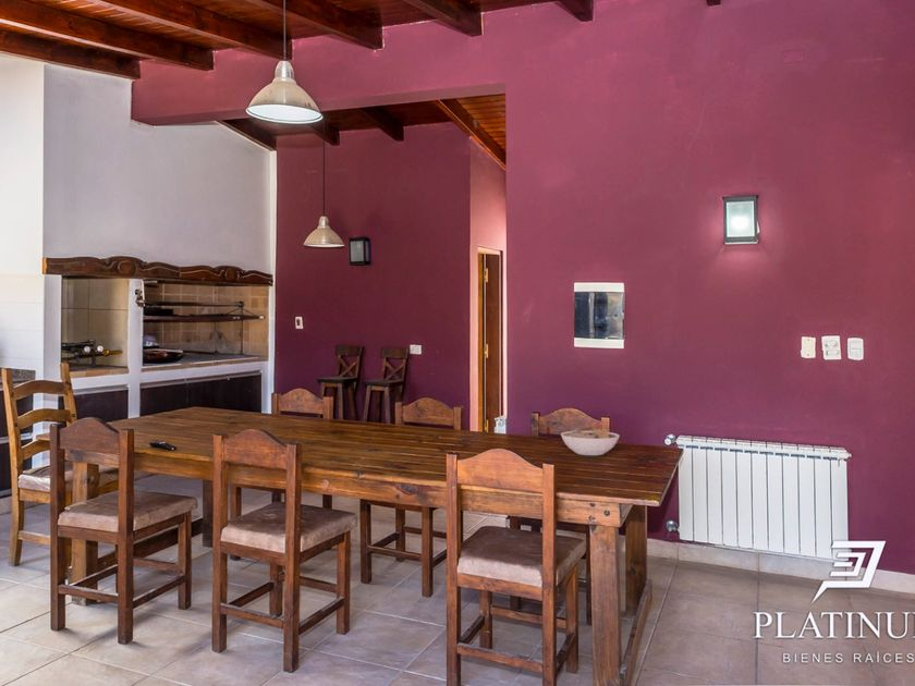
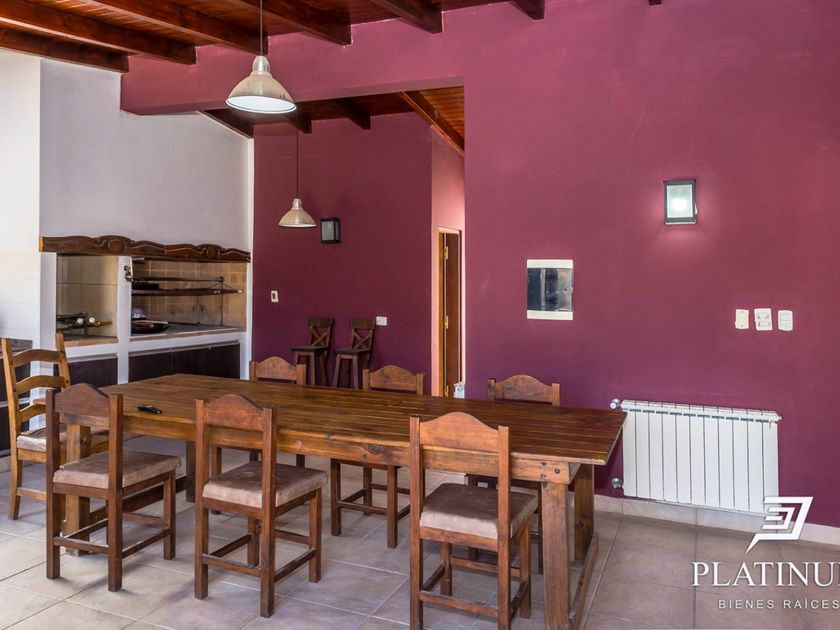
- bowl (589, 441)
